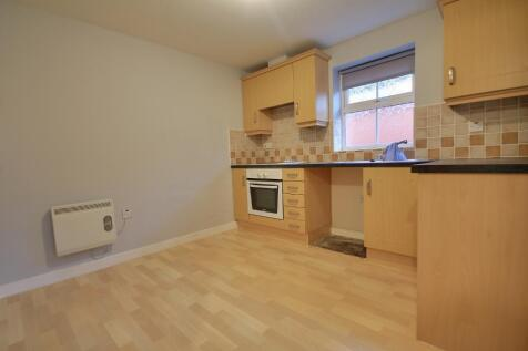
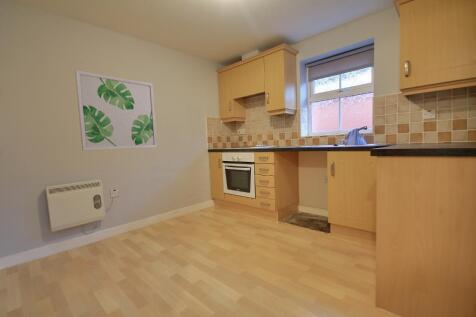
+ wall art (121, 113)
